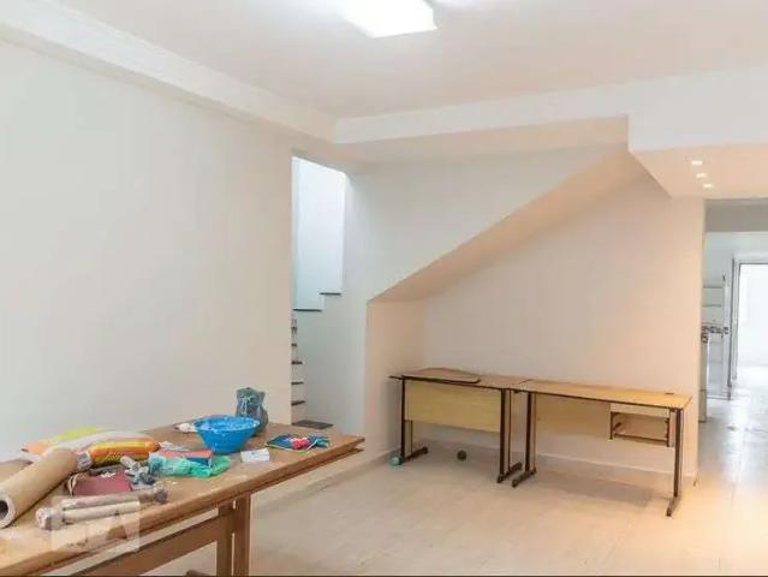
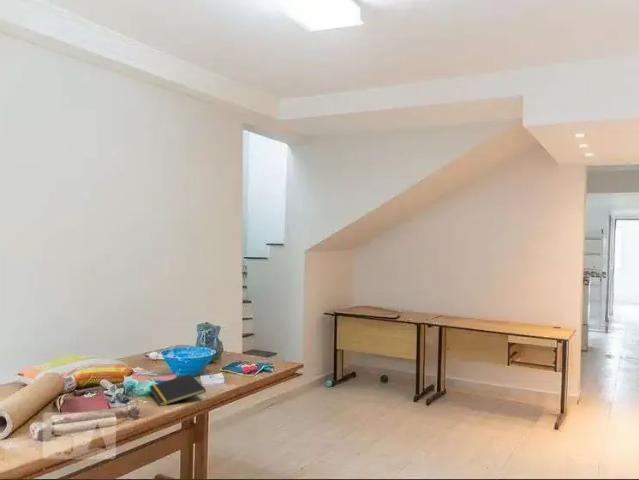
+ notepad (176, 389)
